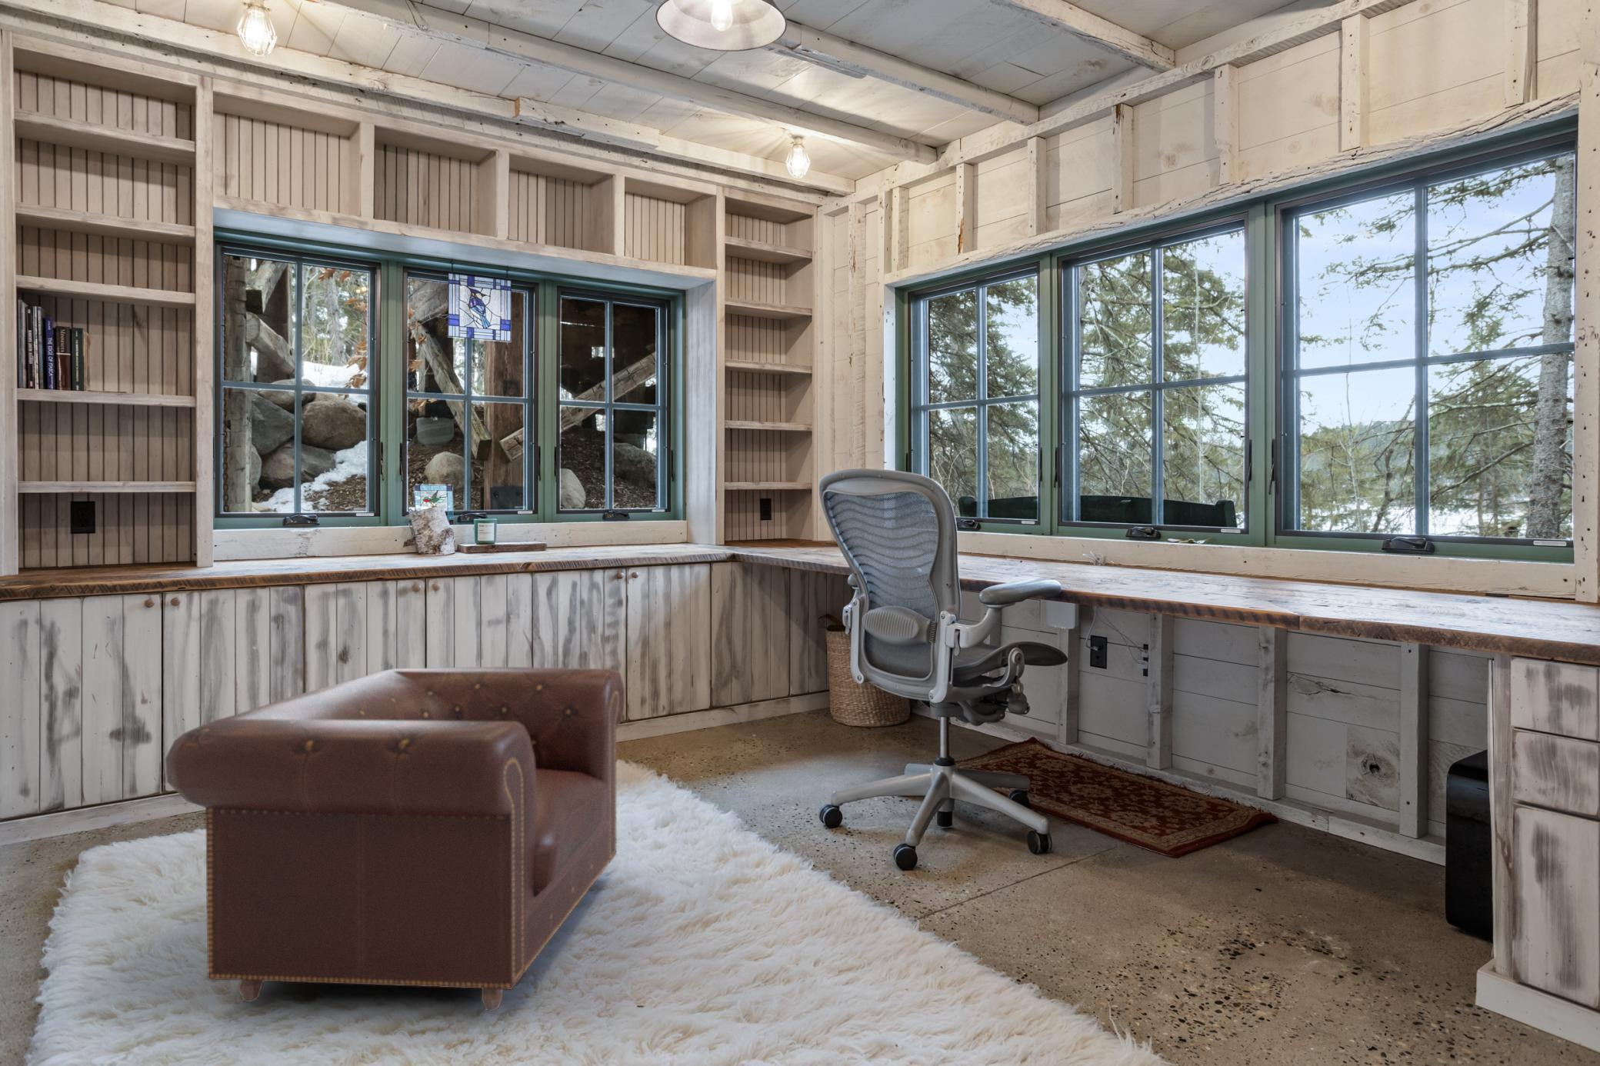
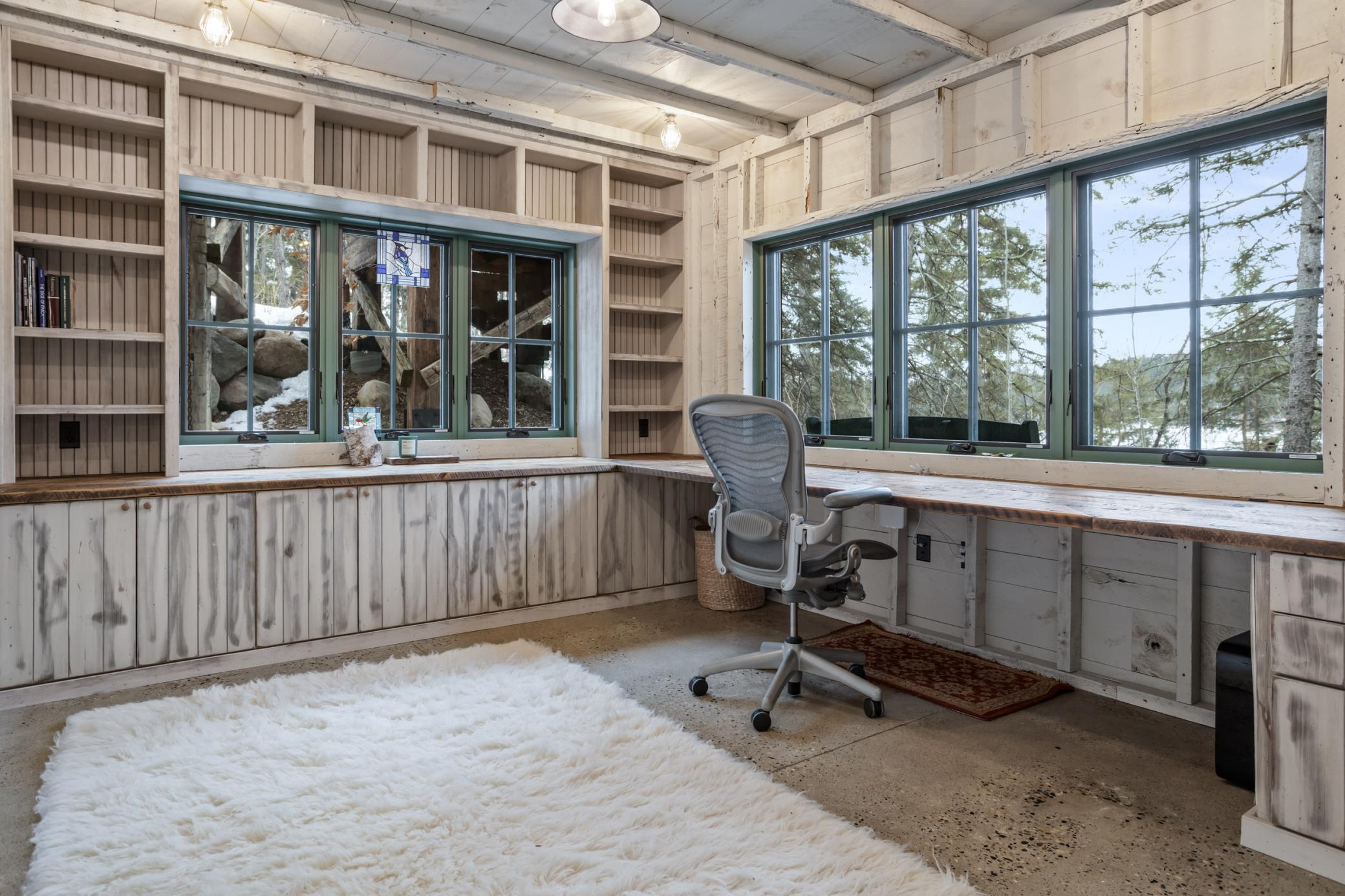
- armchair (429, 810)
